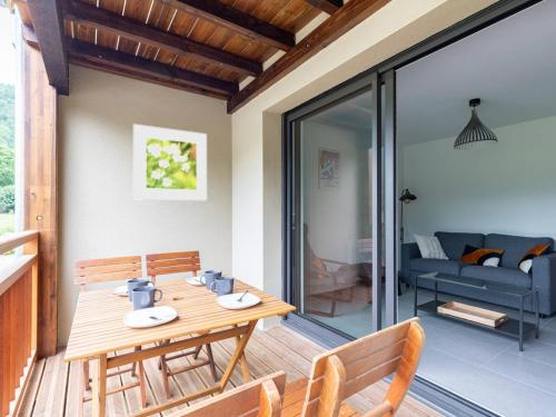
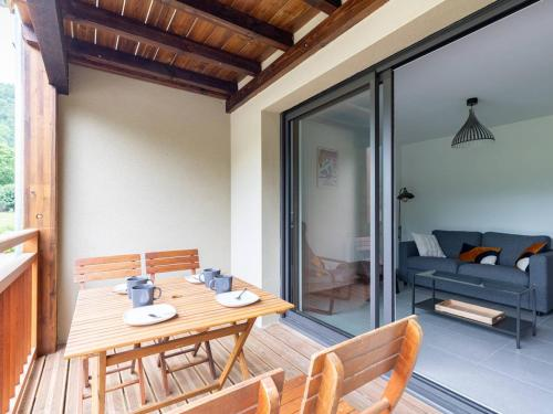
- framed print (171, 165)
